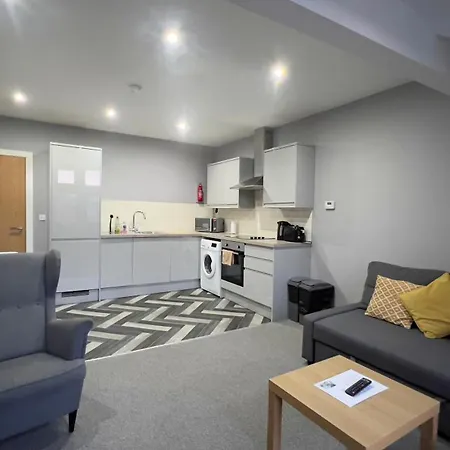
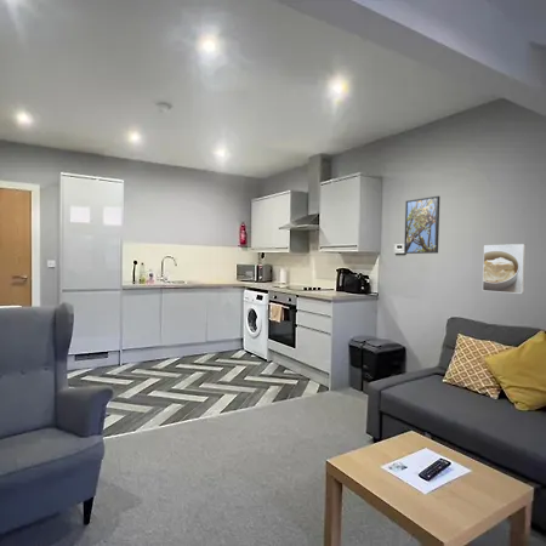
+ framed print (502, 268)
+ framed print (421, 226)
